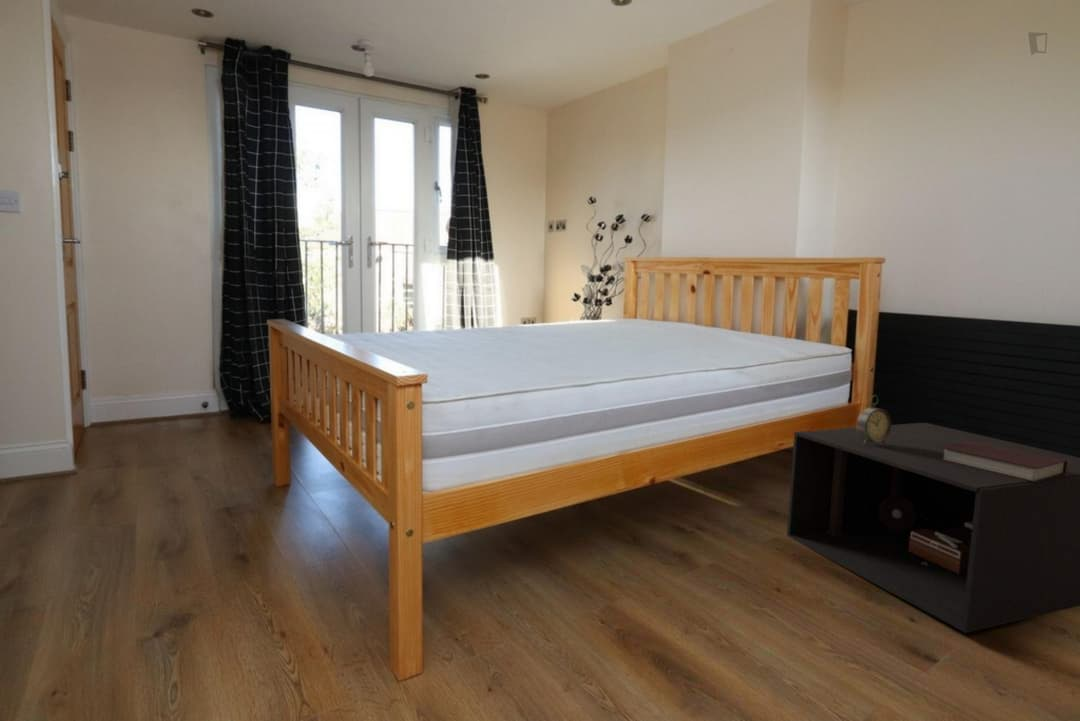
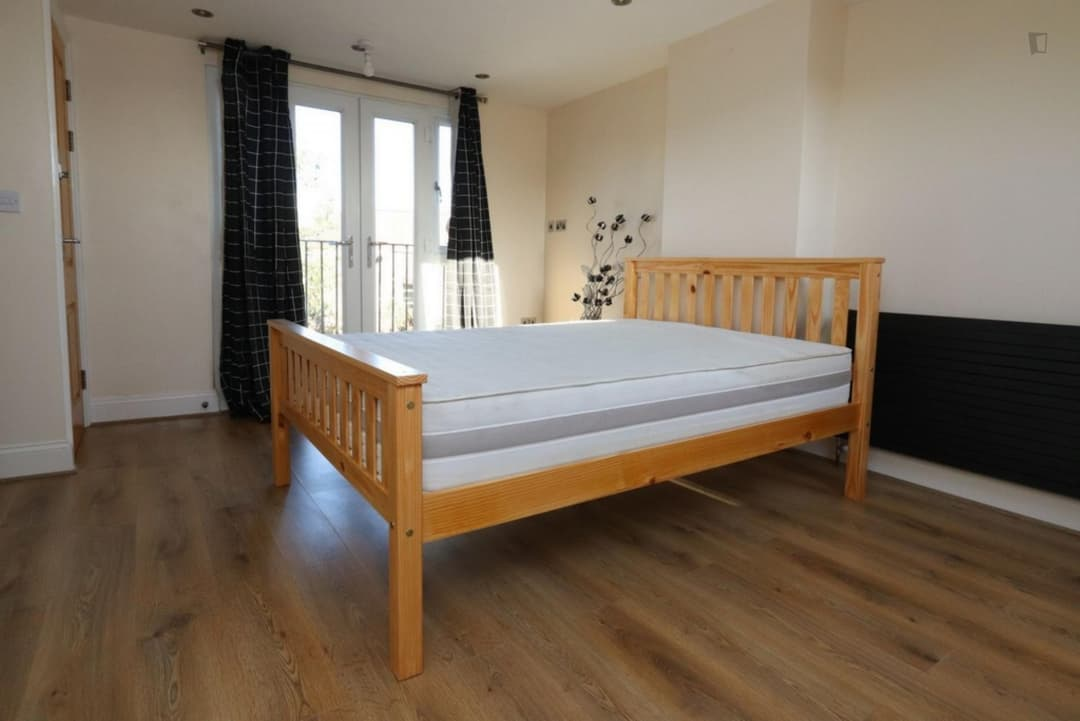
- book (1001, 459)
- nightstand (941, 506)
- alarm clock (873, 419)
